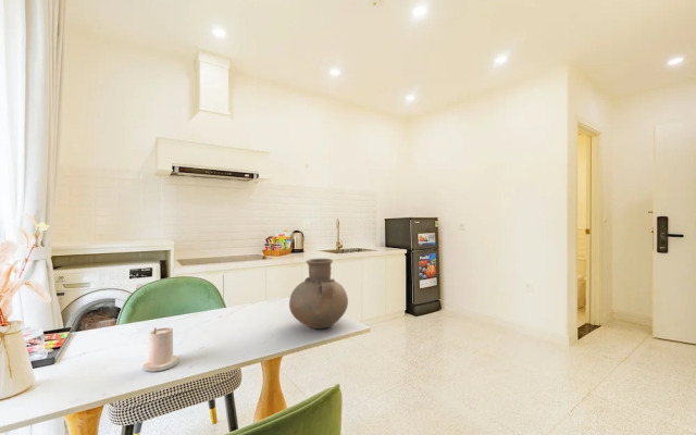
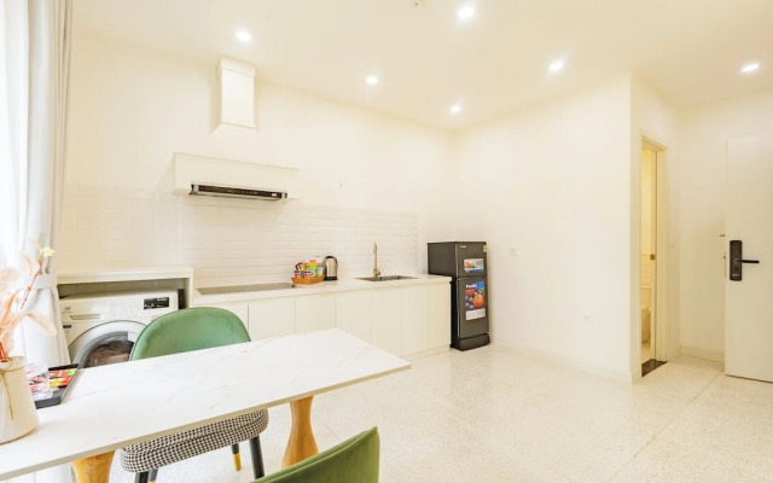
- candle (161, 345)
- vase (319, 293)
